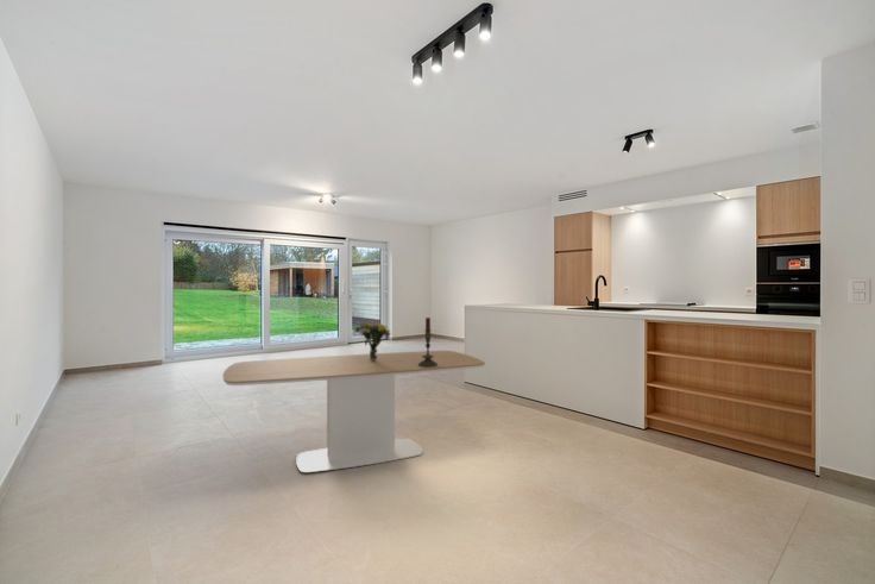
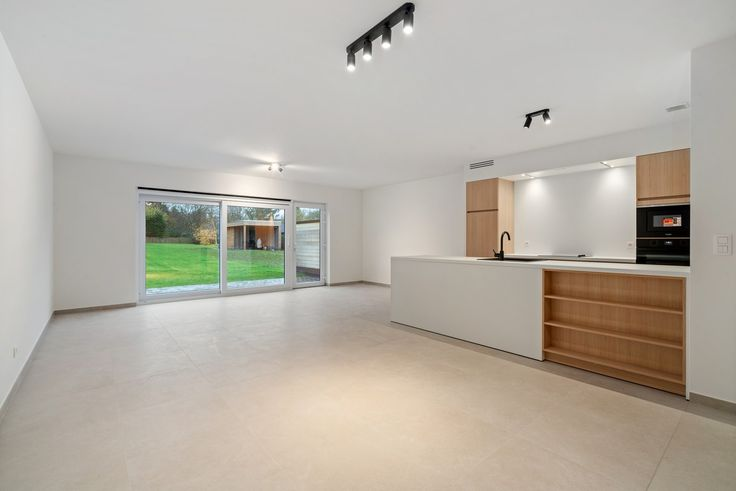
- bouquet (373, 340)
- candle (427, 340)
- dining table (360, 408)
